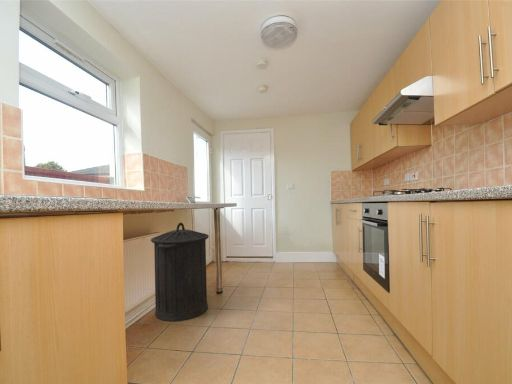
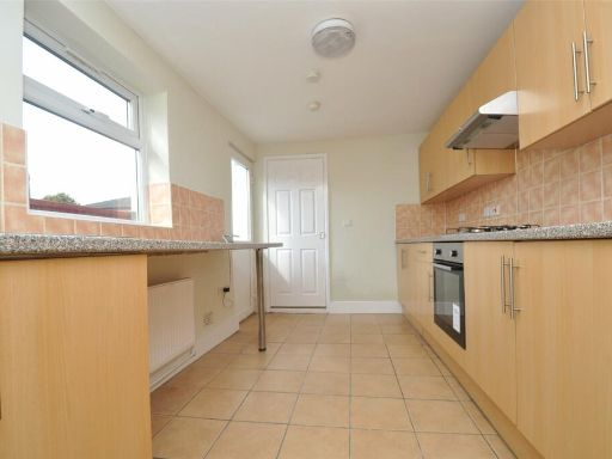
- trash can (181, 265)
